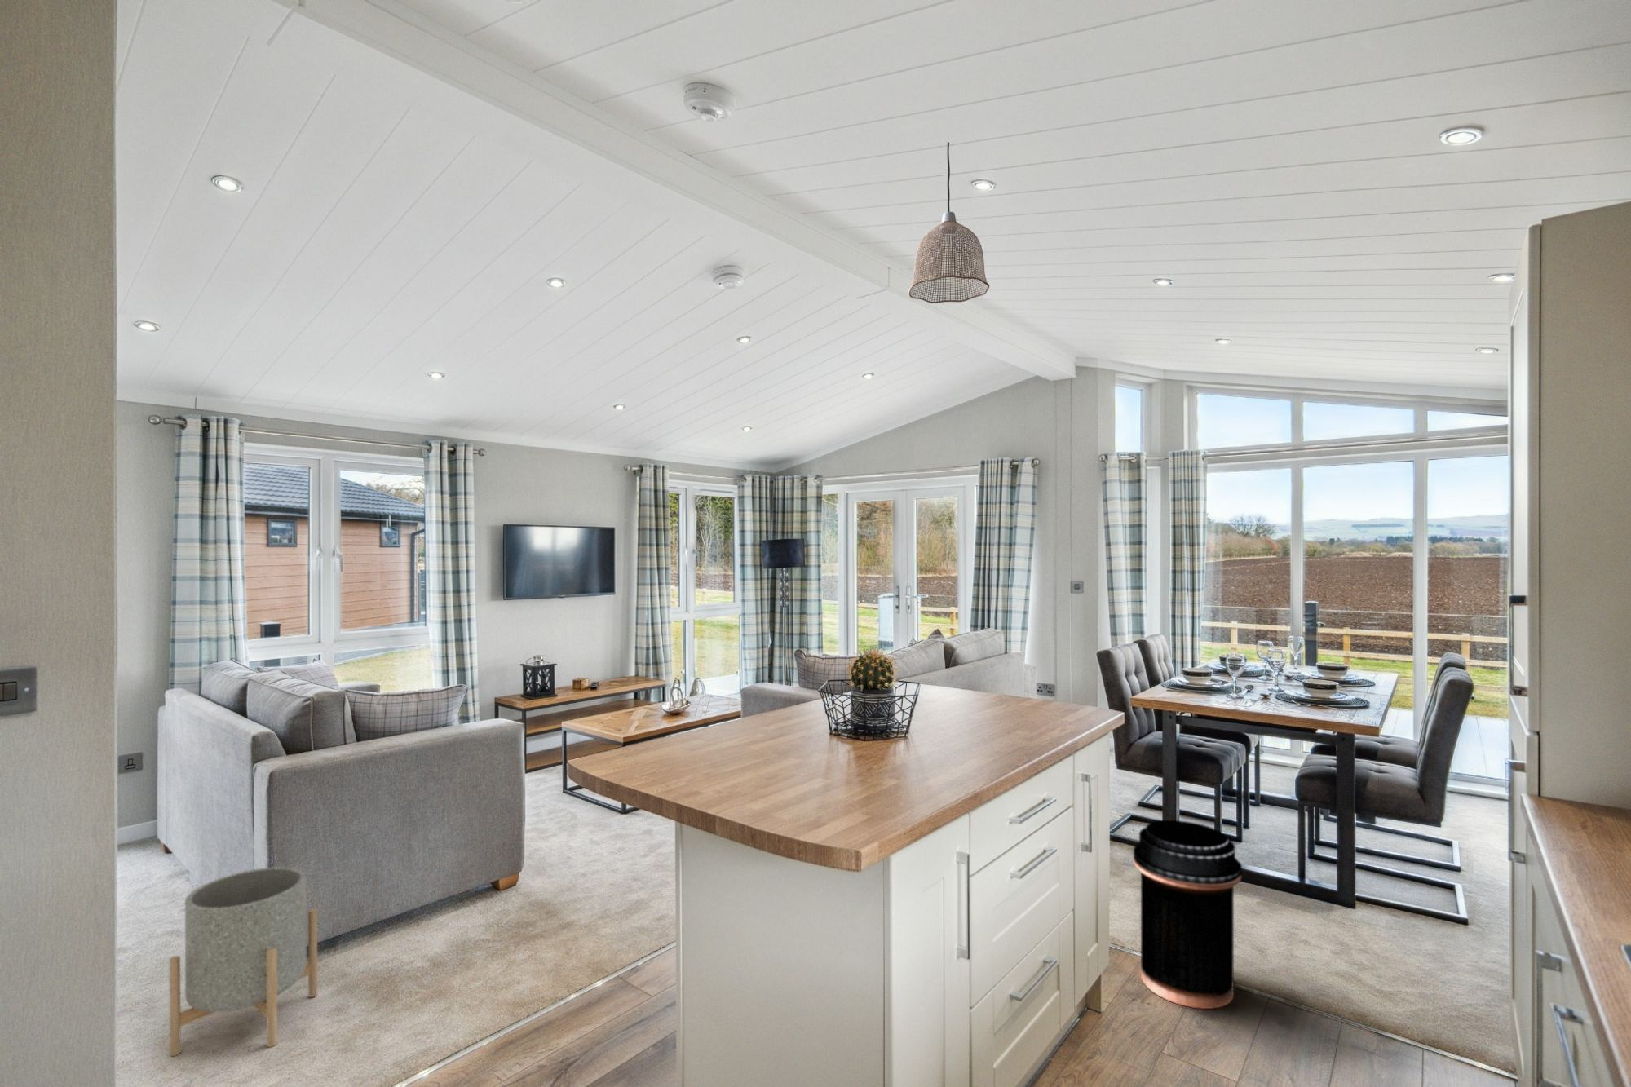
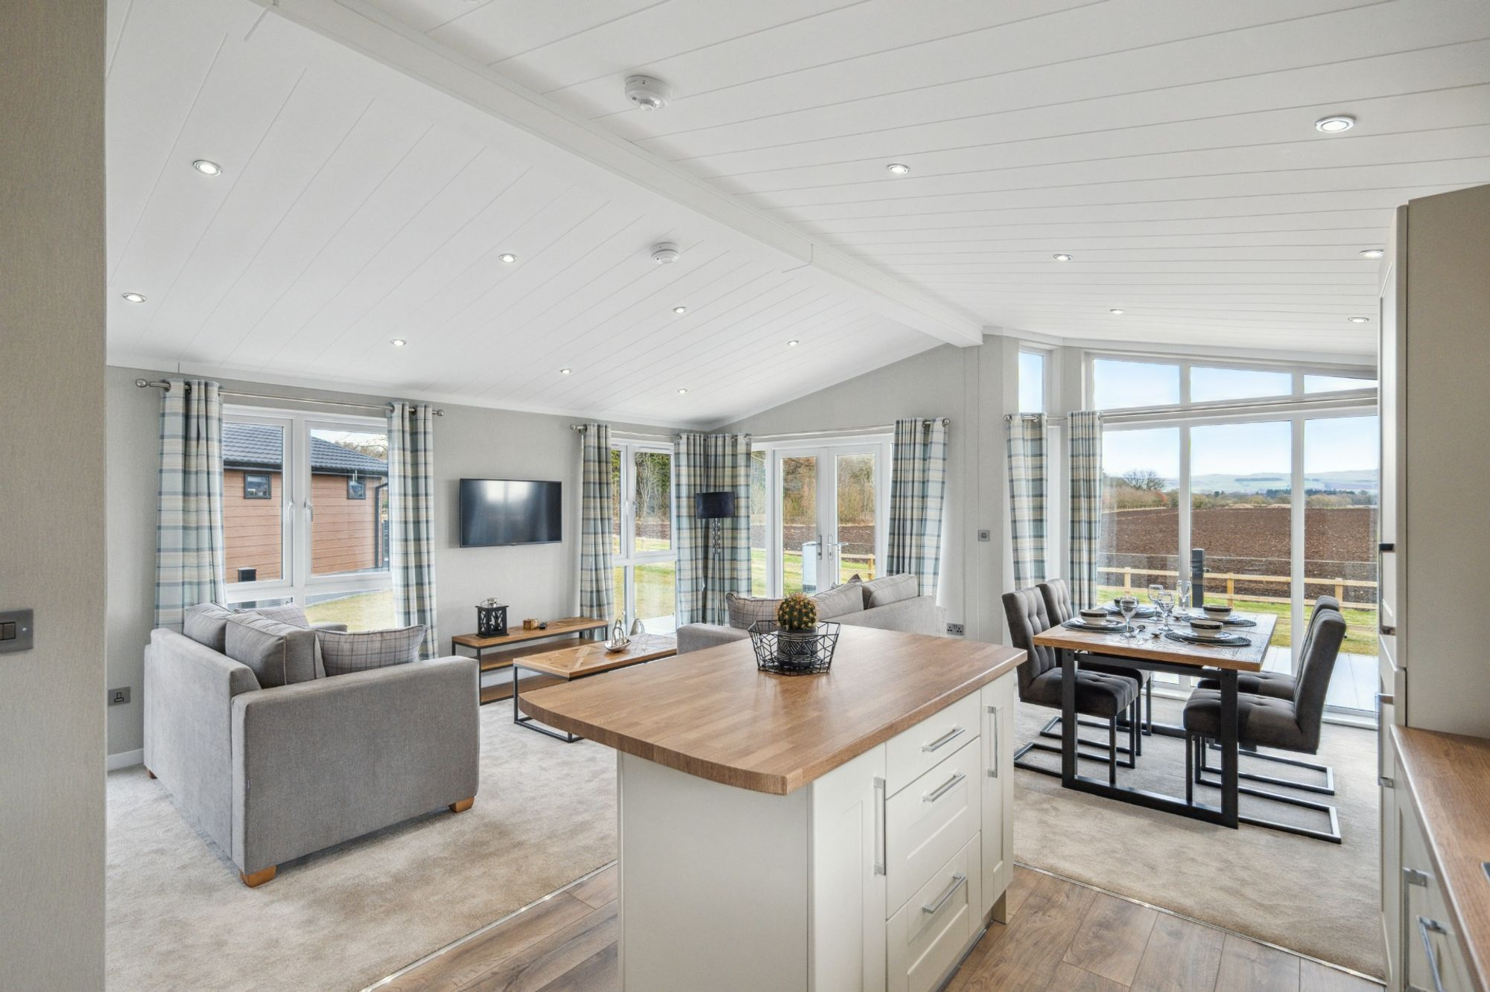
- pendant lamp (947, 217)
- planter (247, 955)
- trash can (1186, 909)
